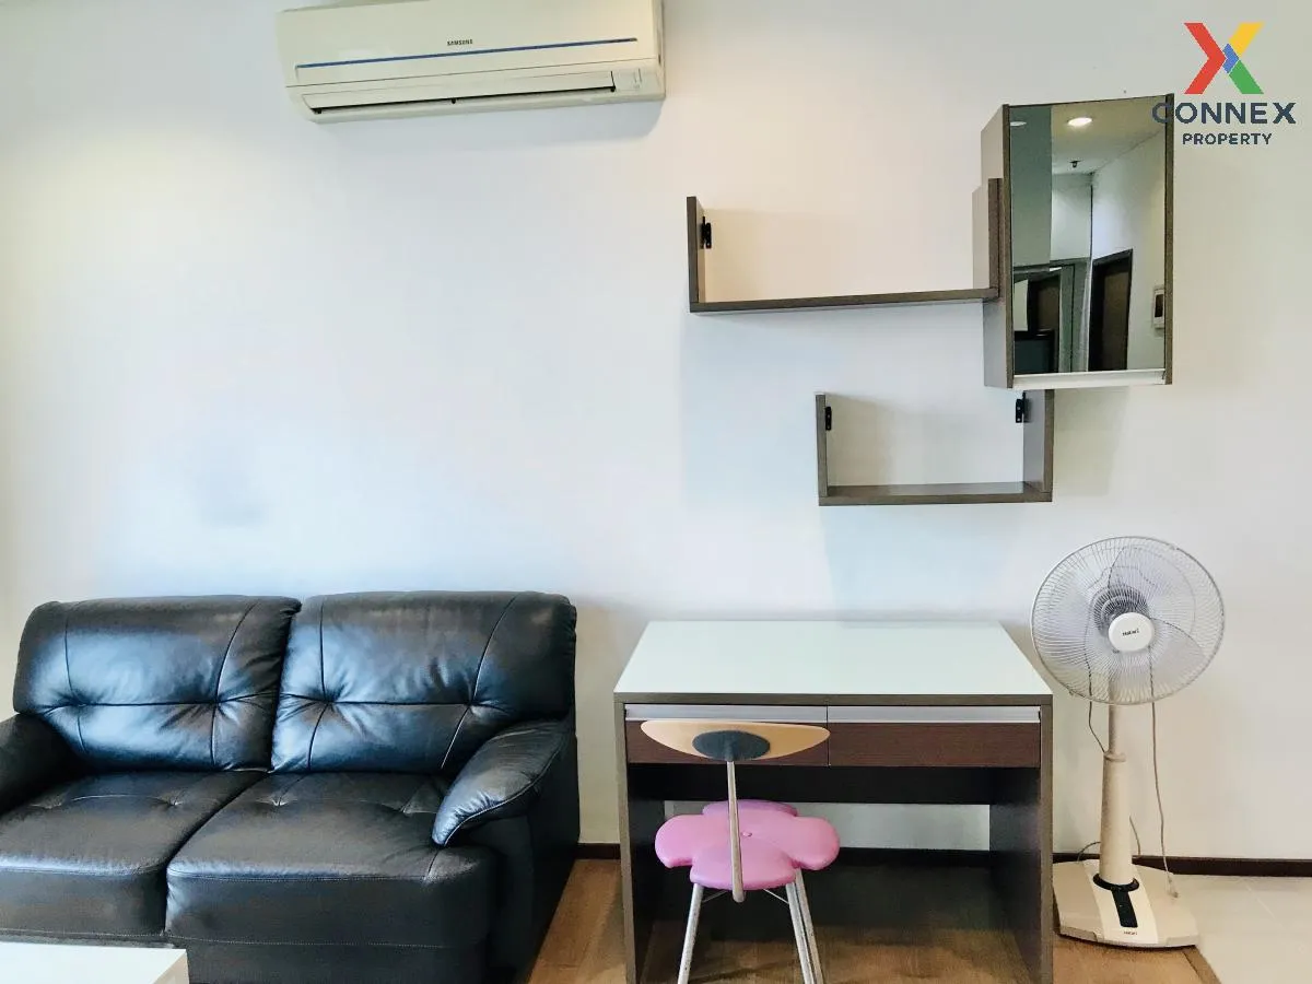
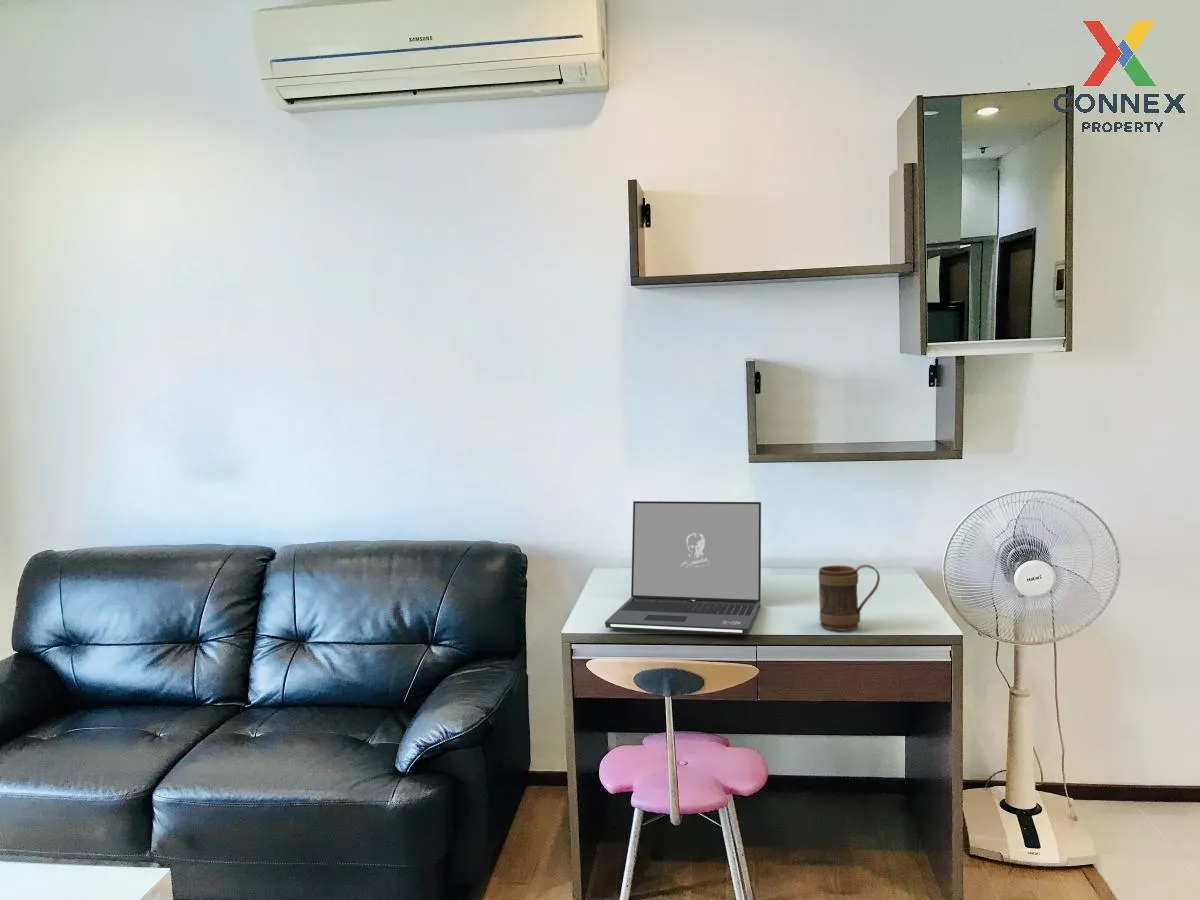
+ mug (849, 595)
+ laptop (686, 562)
